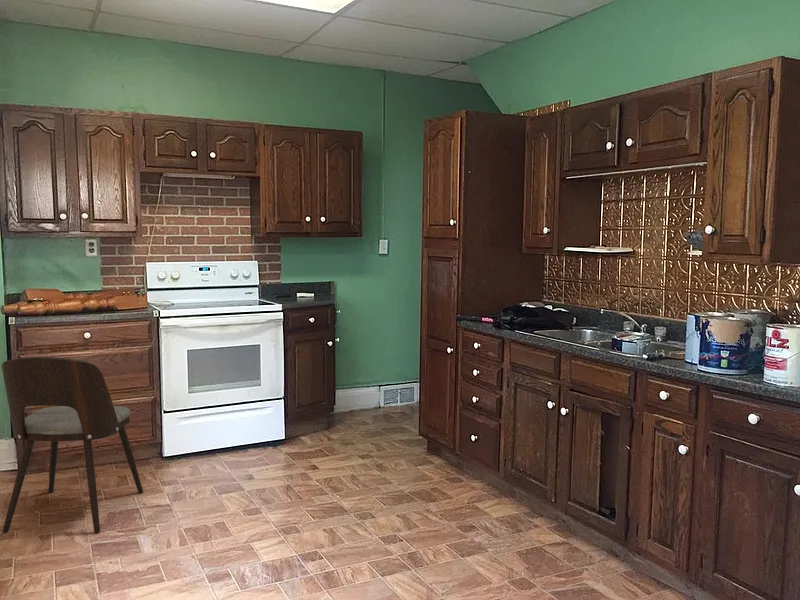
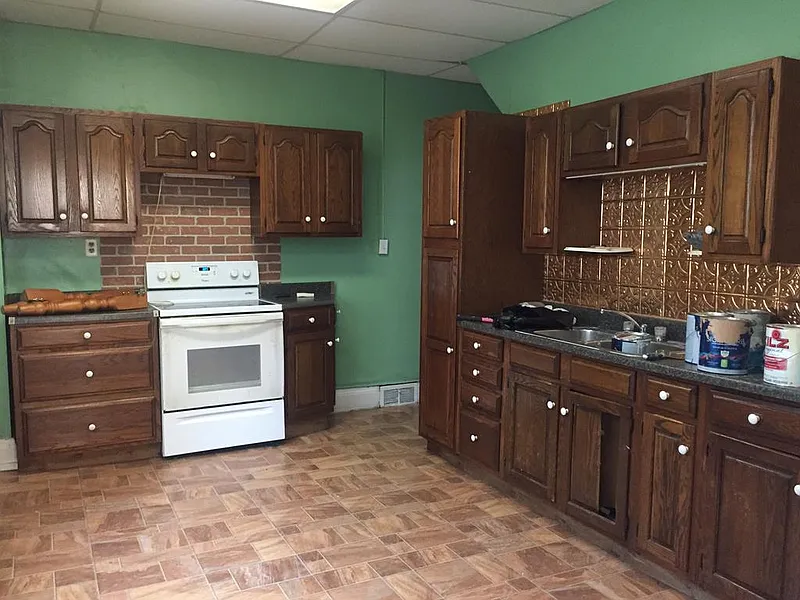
- dining chair (70, 430)
